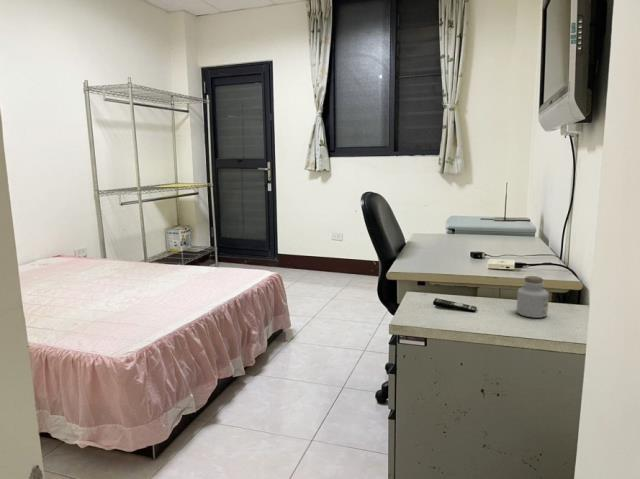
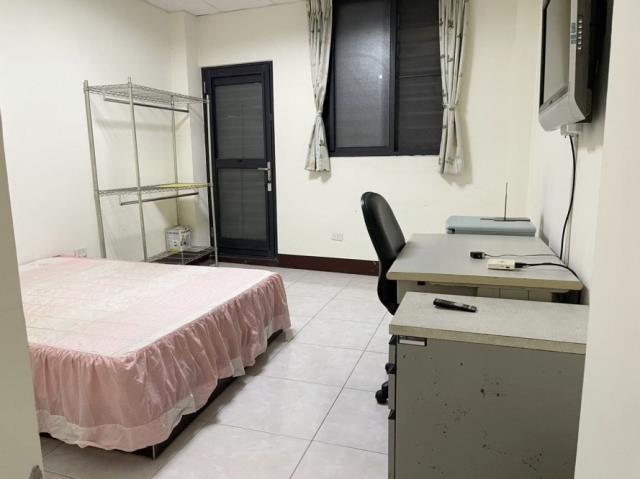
- jar (532, 295)
